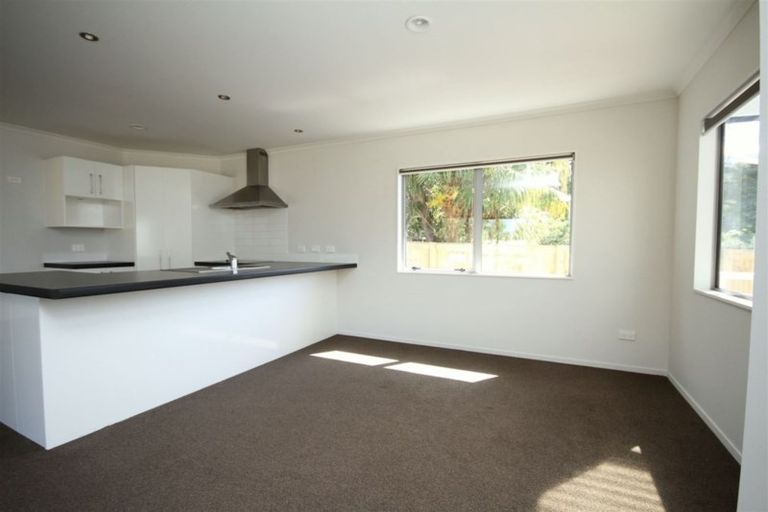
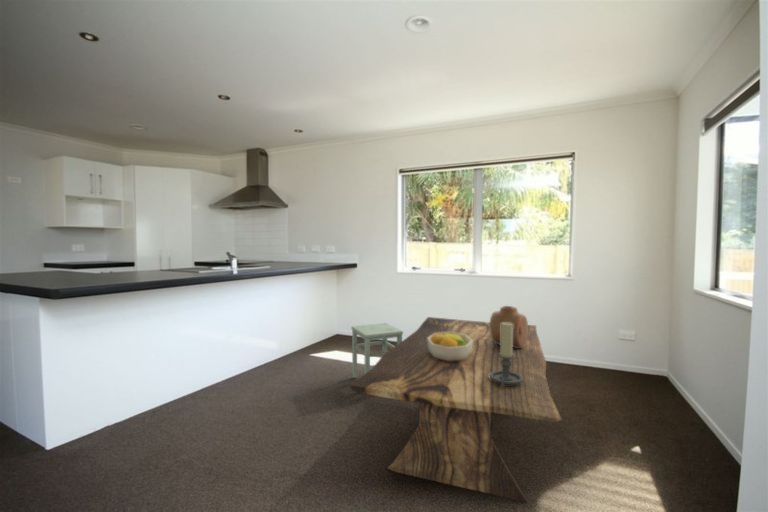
+ dining table (467, 389)
+ fruit bowl (449, 343)
+ stool (376, 354)
+ vase (508, 322)
+ candle holder (505, 352)
